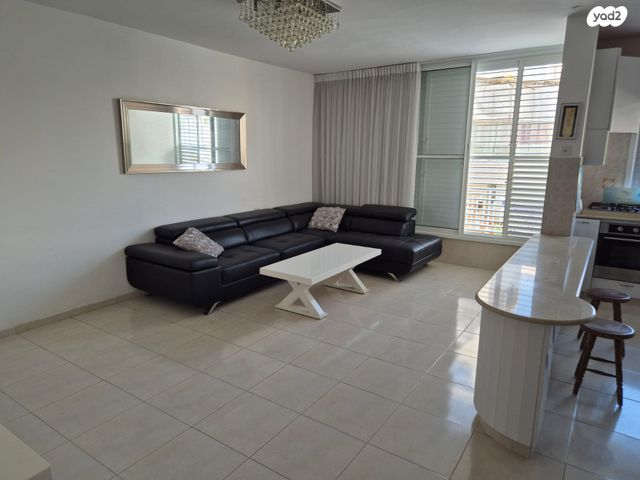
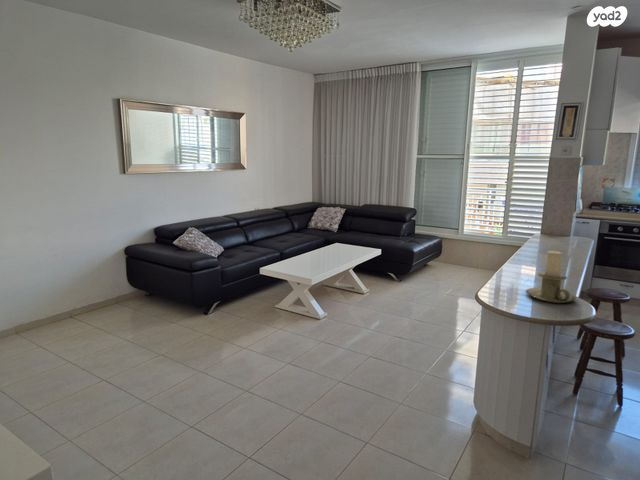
+ candle holder (552, 274)
